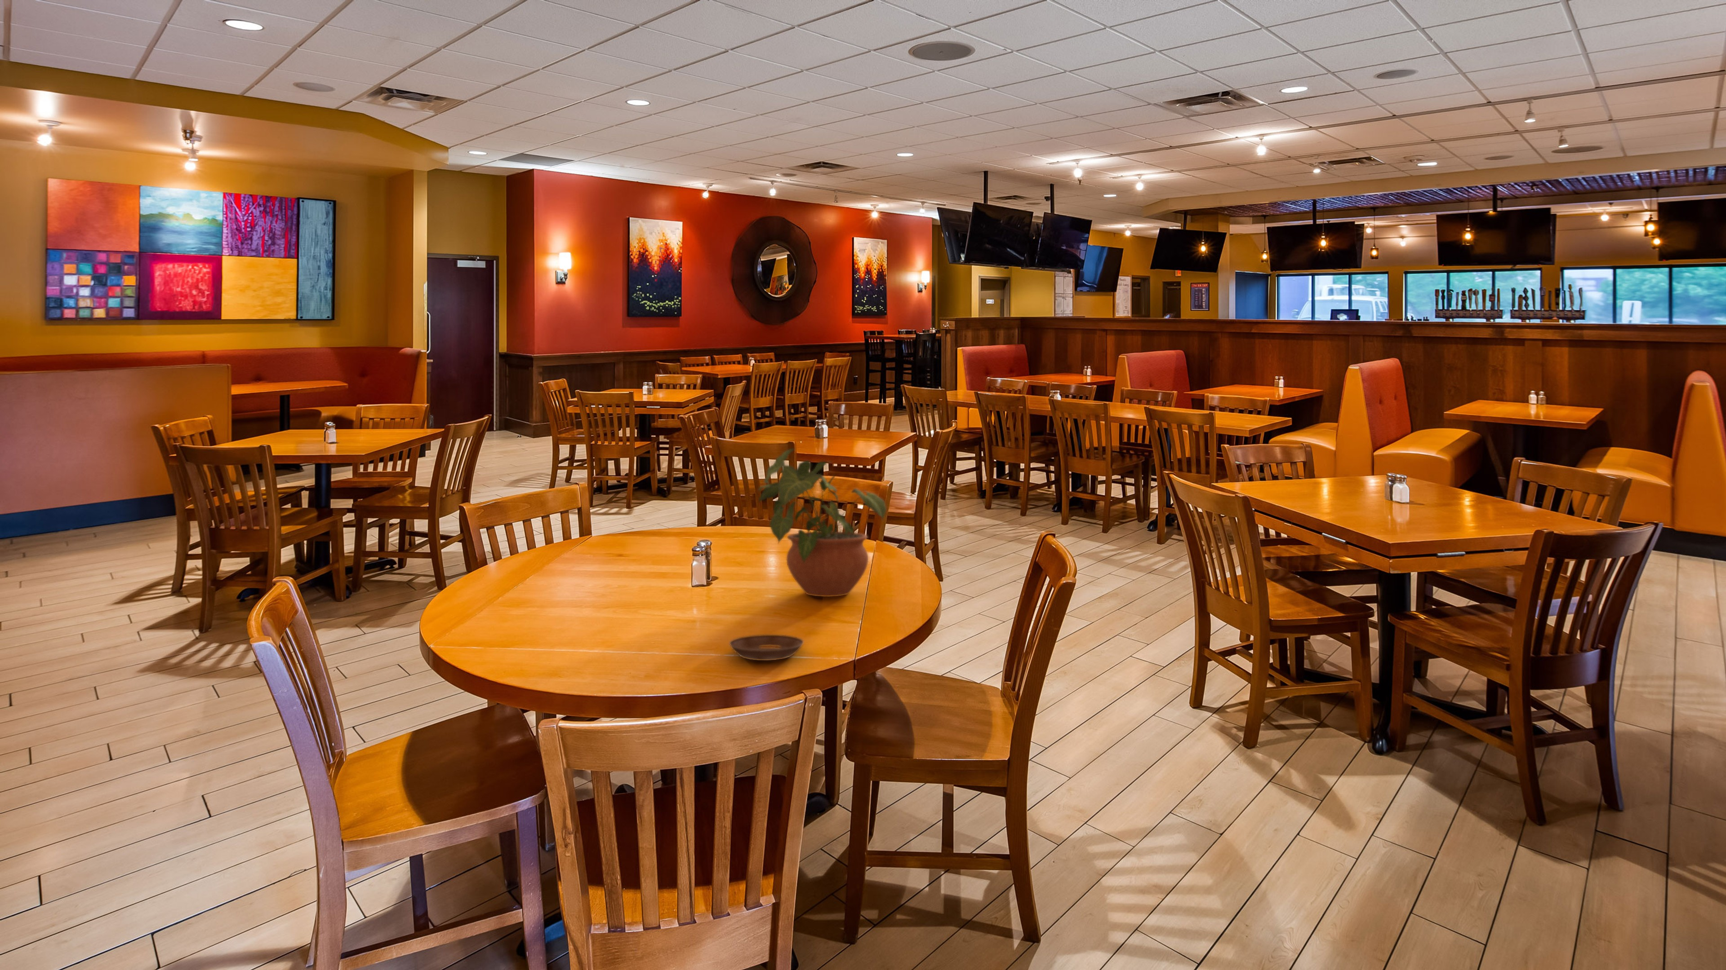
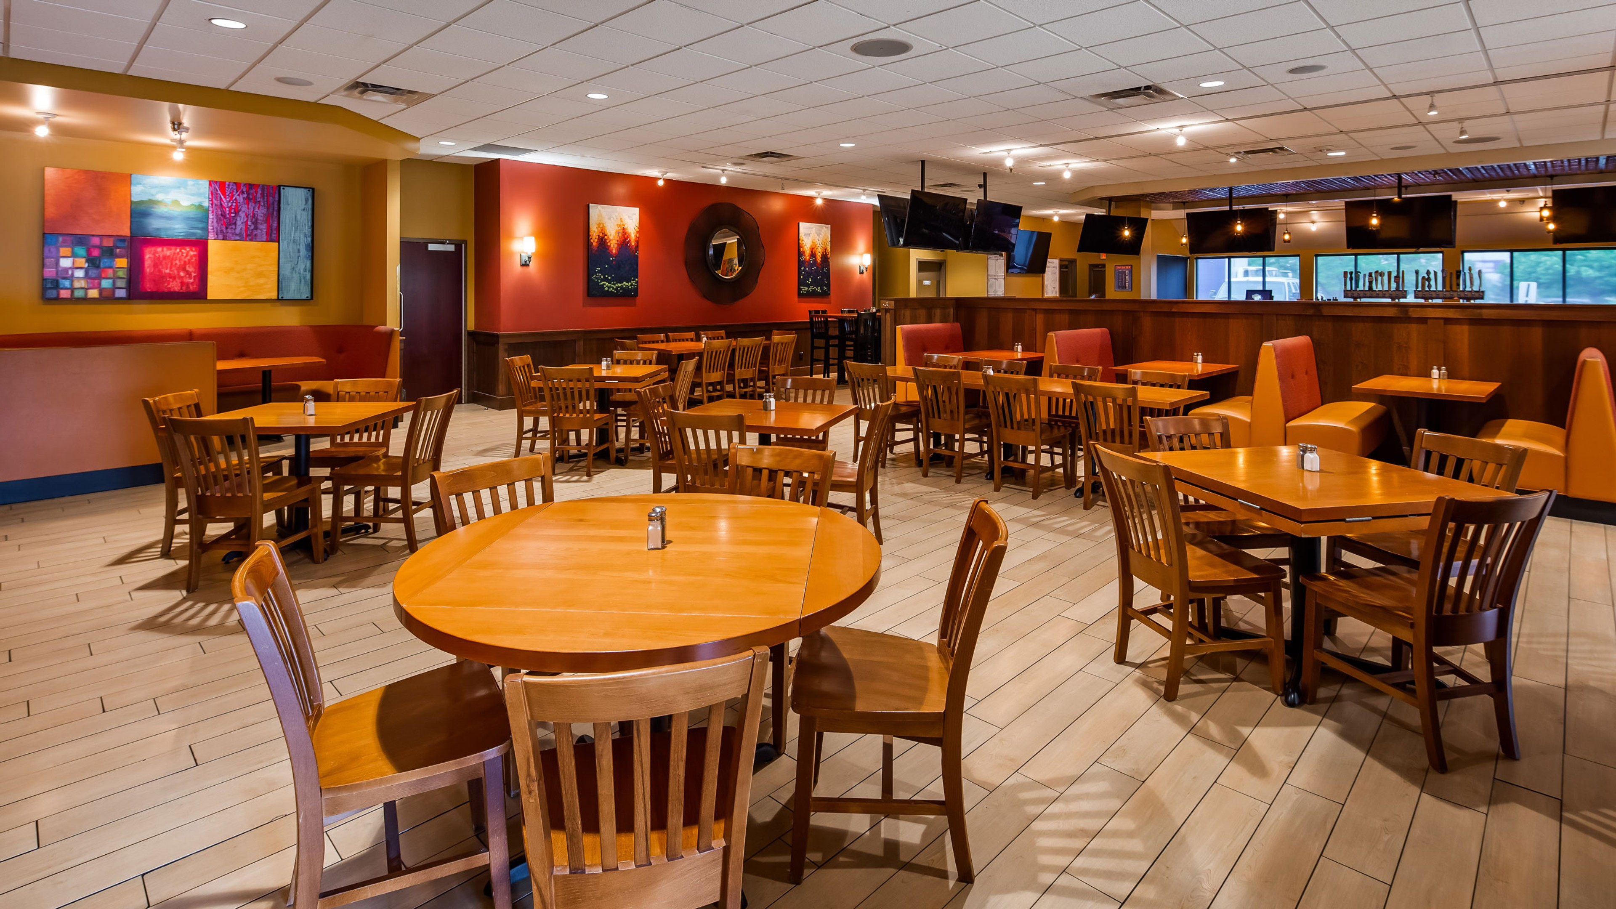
- potted plant (811, 520)
- saucer (766, 648)
